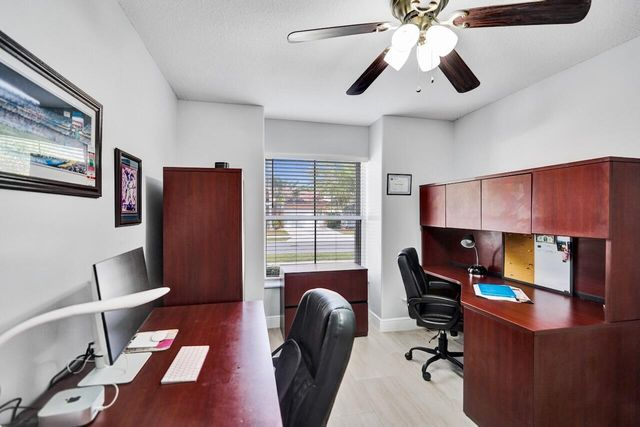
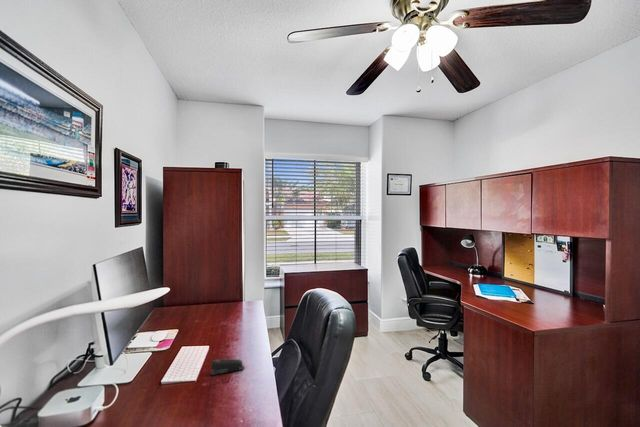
+ stapler (227, 364)
